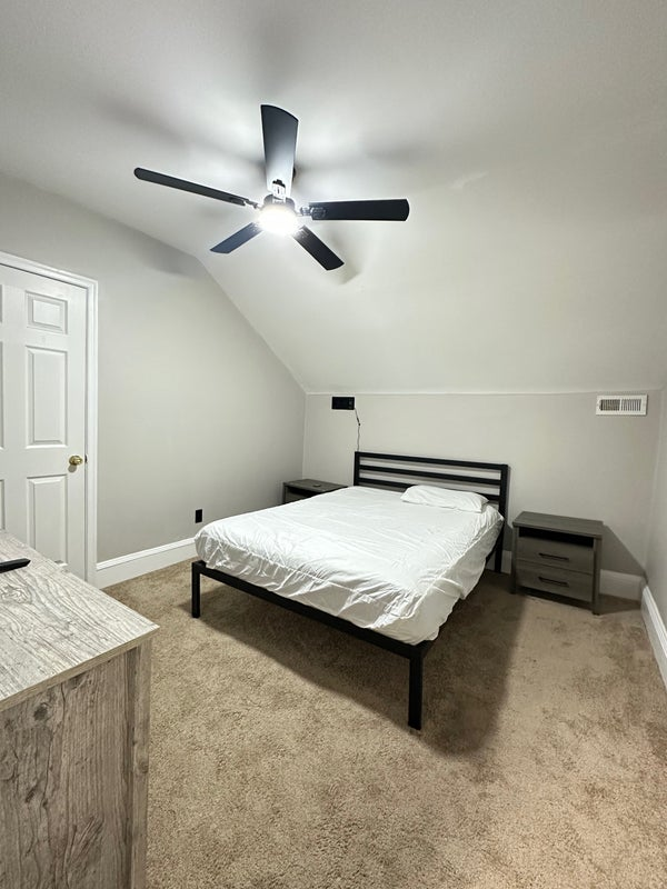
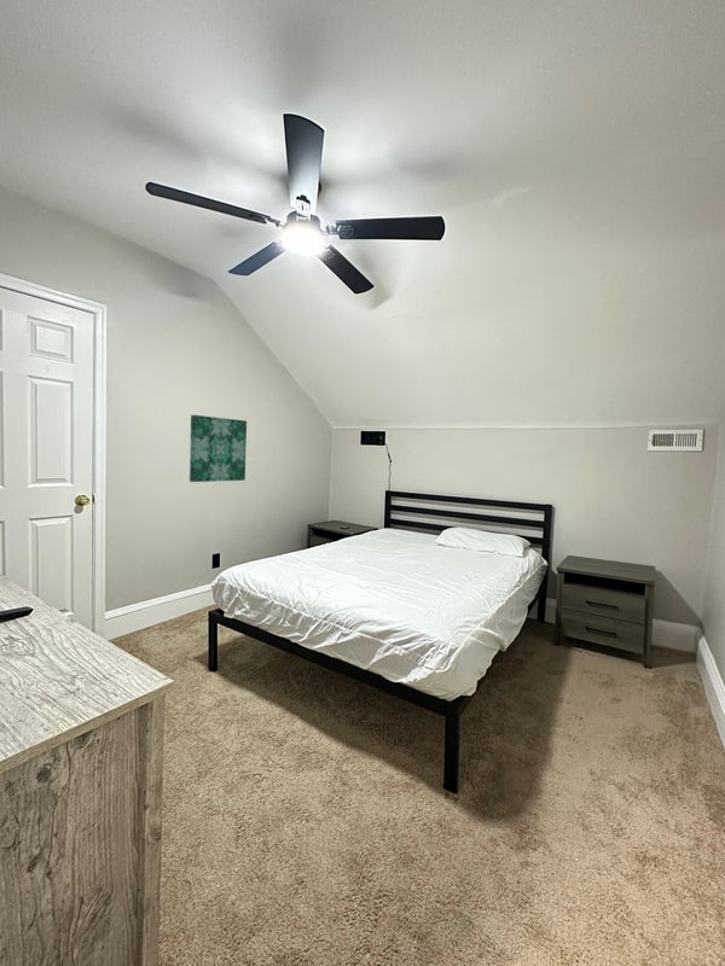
+ wall art (219, 449)
